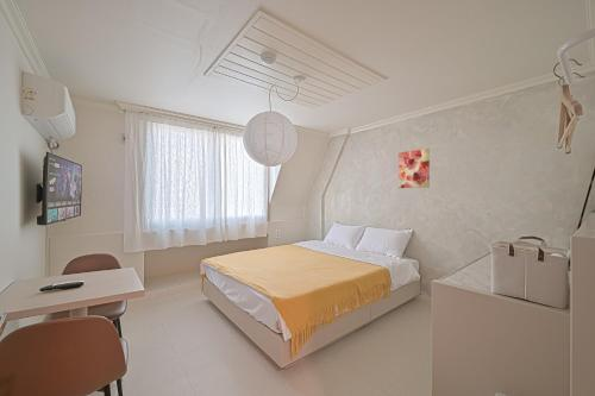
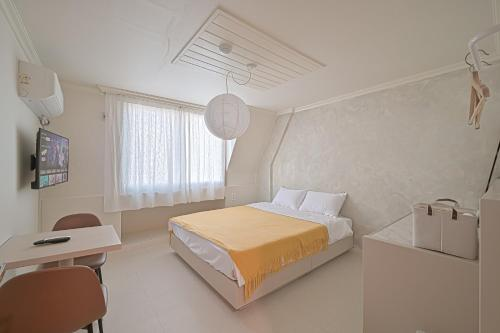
- wall art (413, 169)
